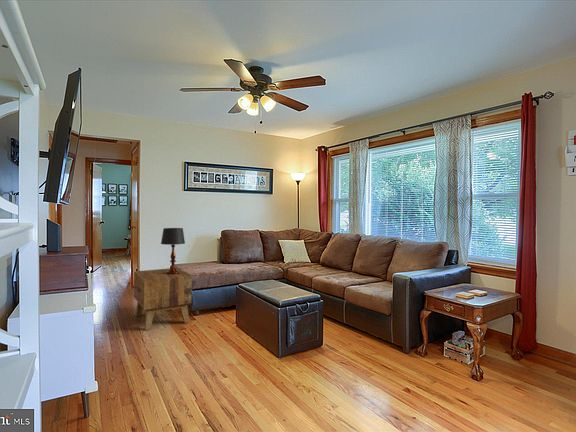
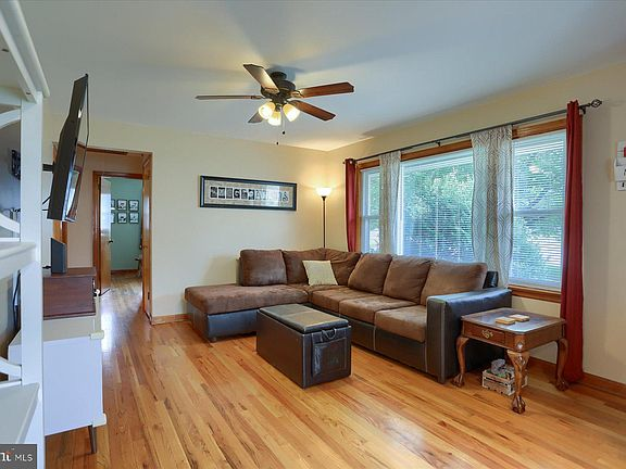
- side table (160, 296)
- table lamp (173, 250)
